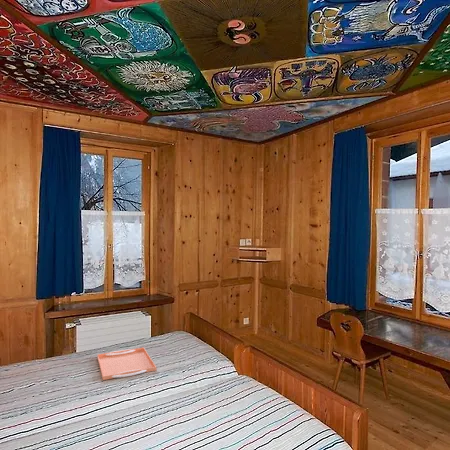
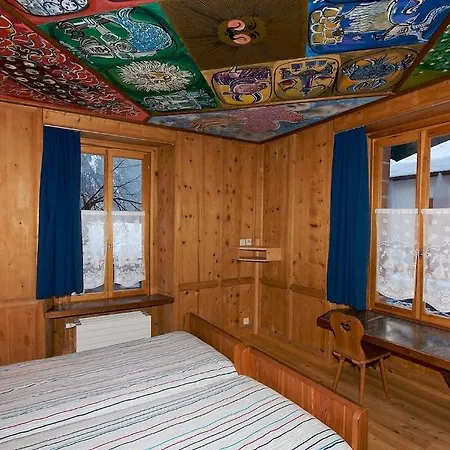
- serving tray (125, 362)
